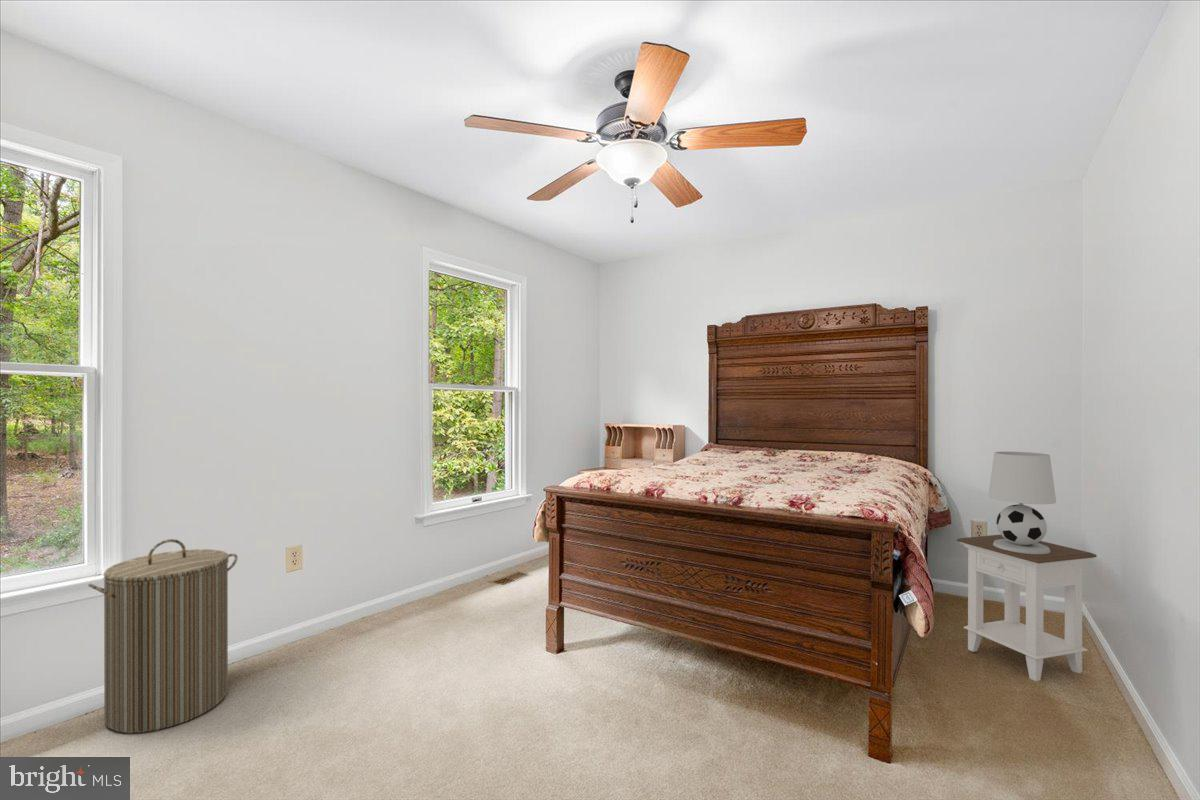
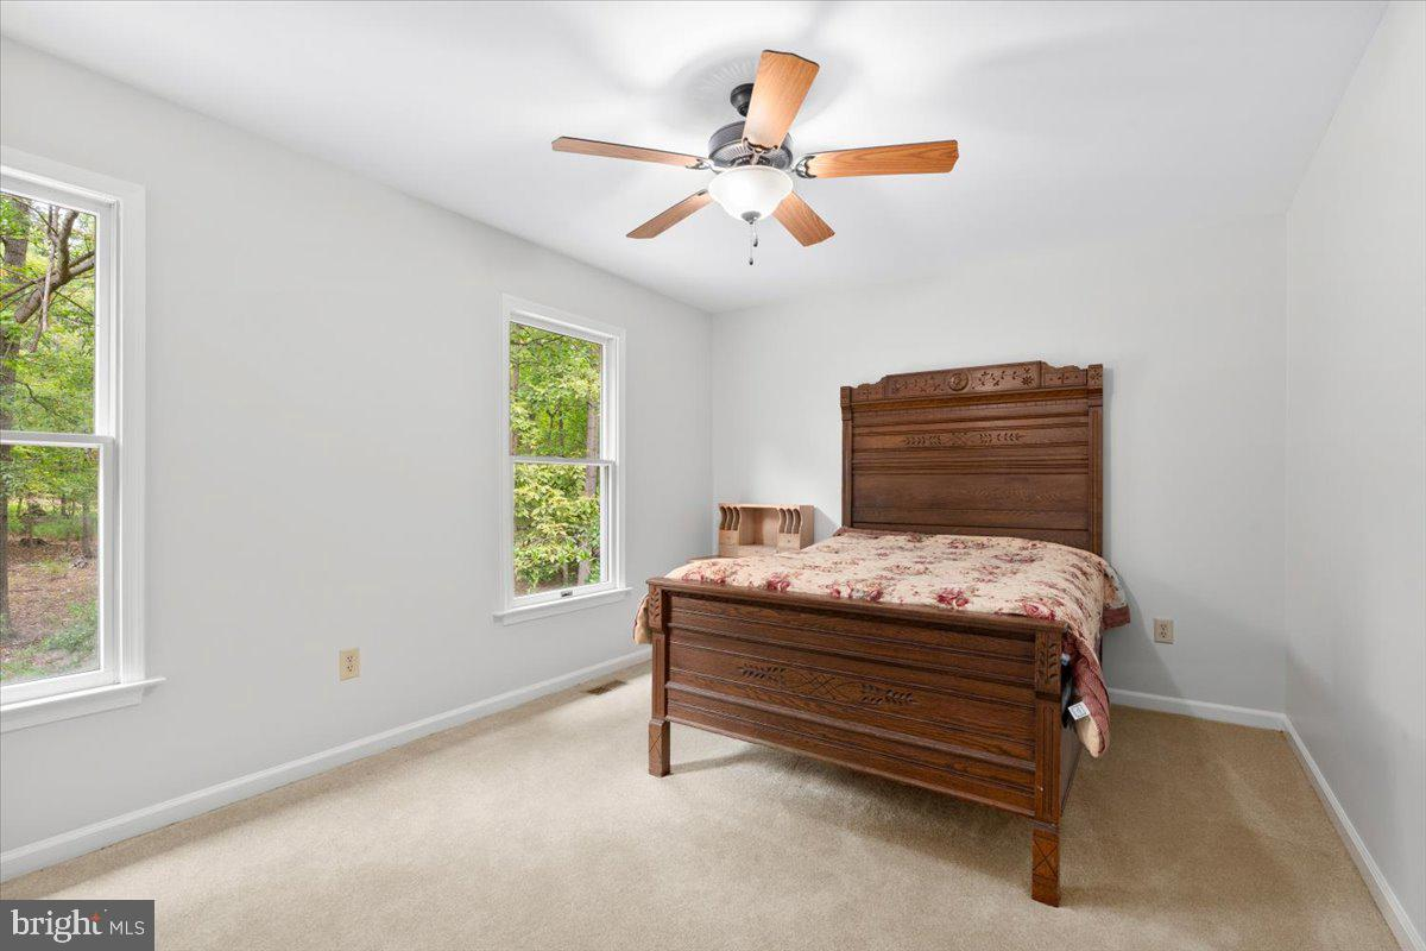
- laundry hamper (169, 622)
- table lamp (1021, 500)
- nightstand (1019, 602)
